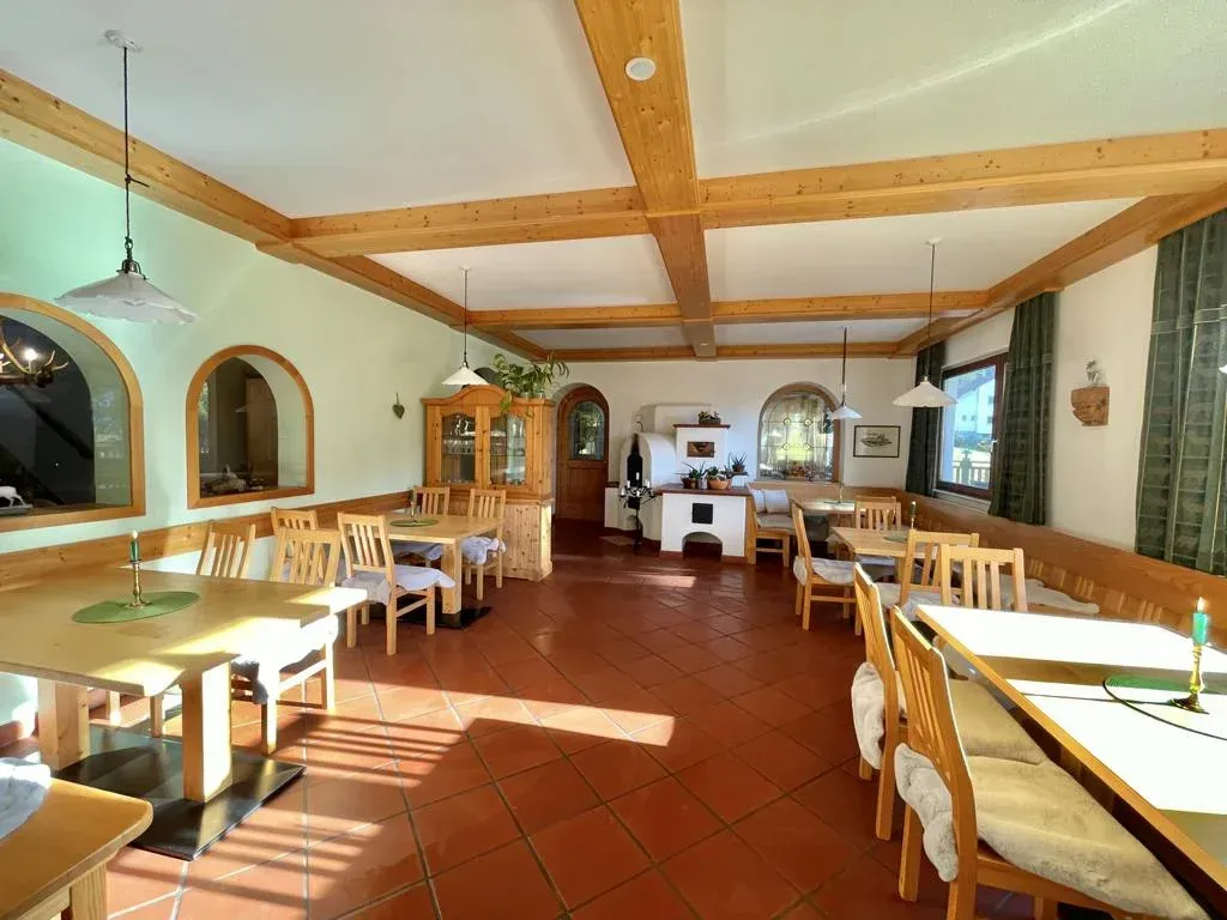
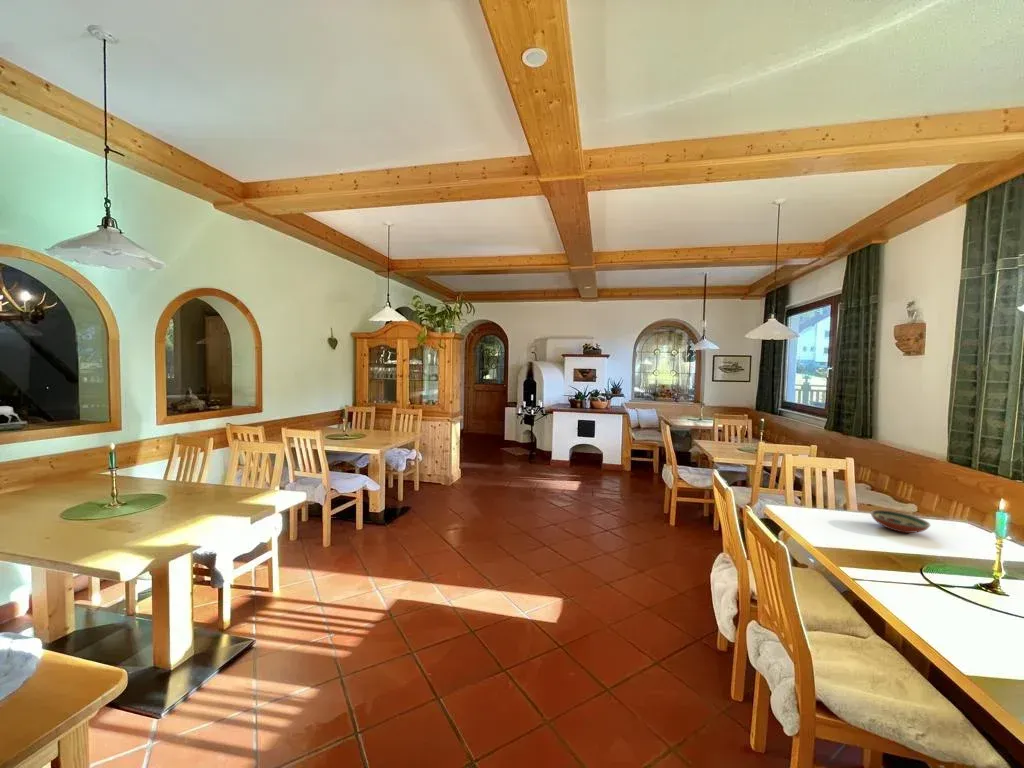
+ decorative bowl (898, 523)
